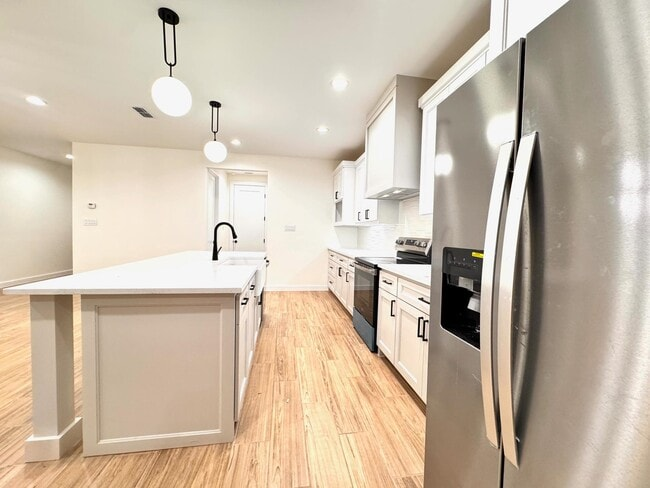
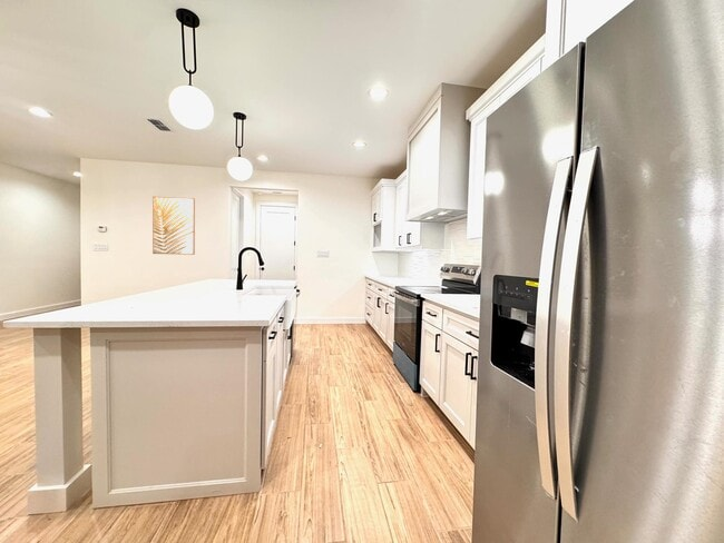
+ wall art (174, 226)
